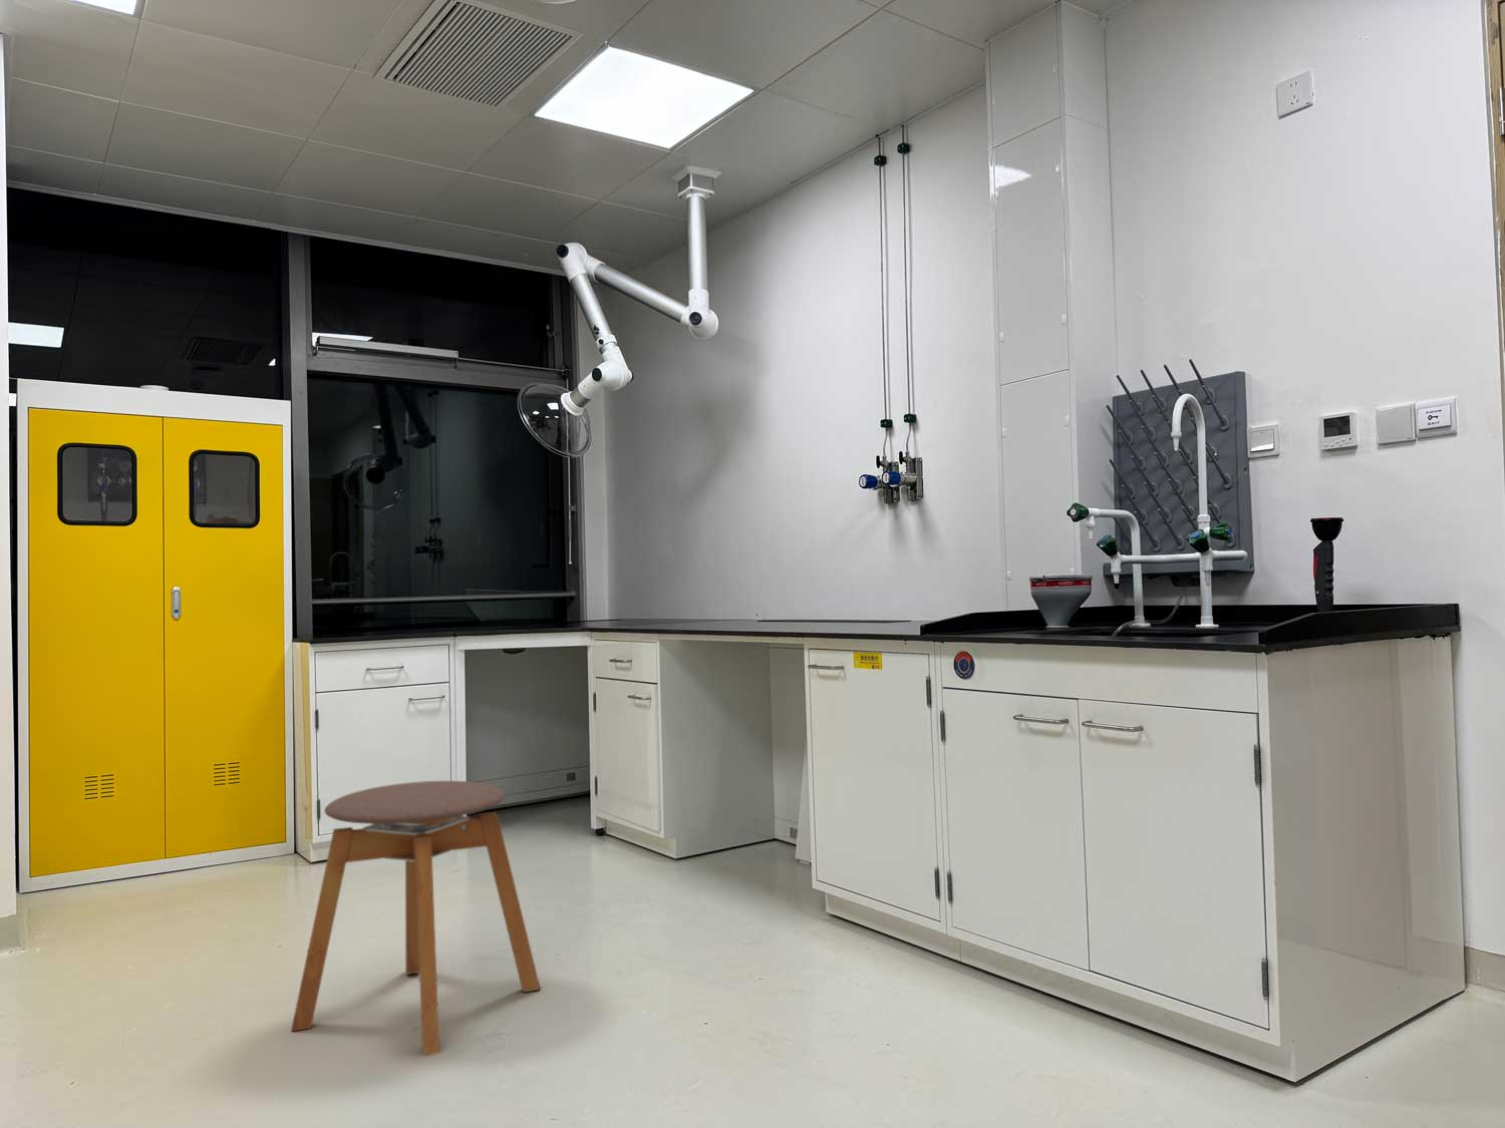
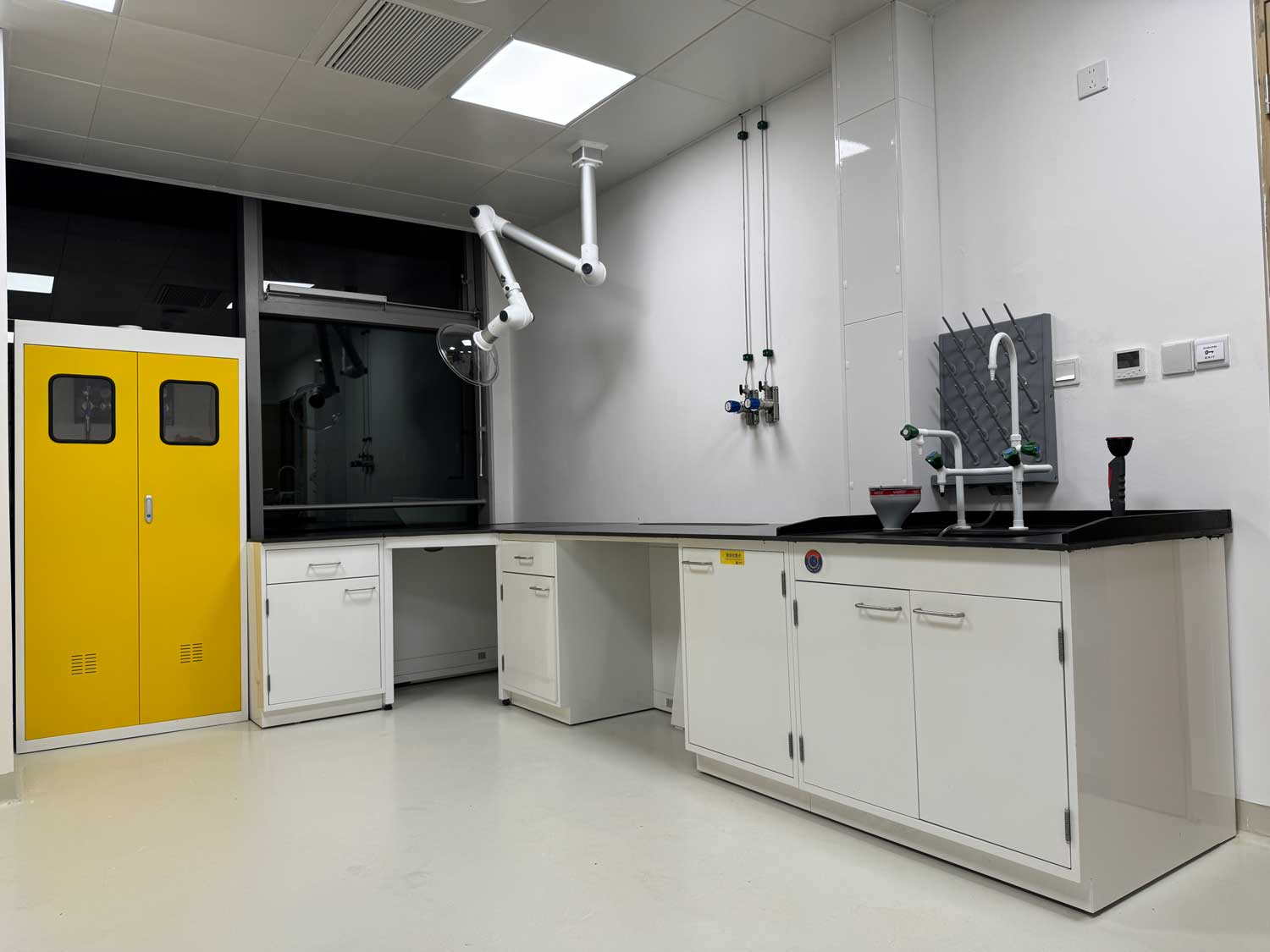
- stool (418, 897)
